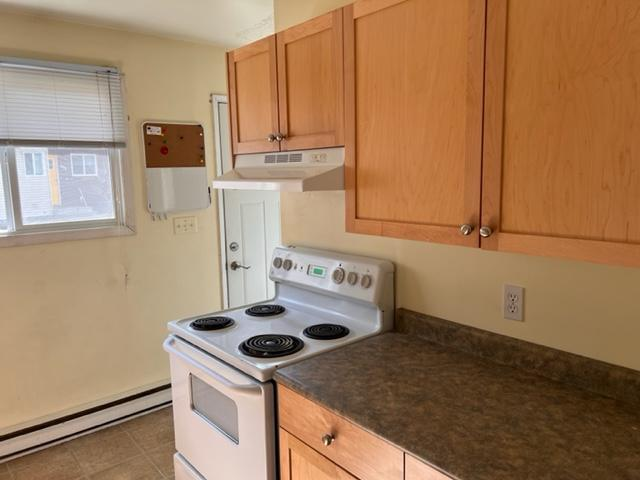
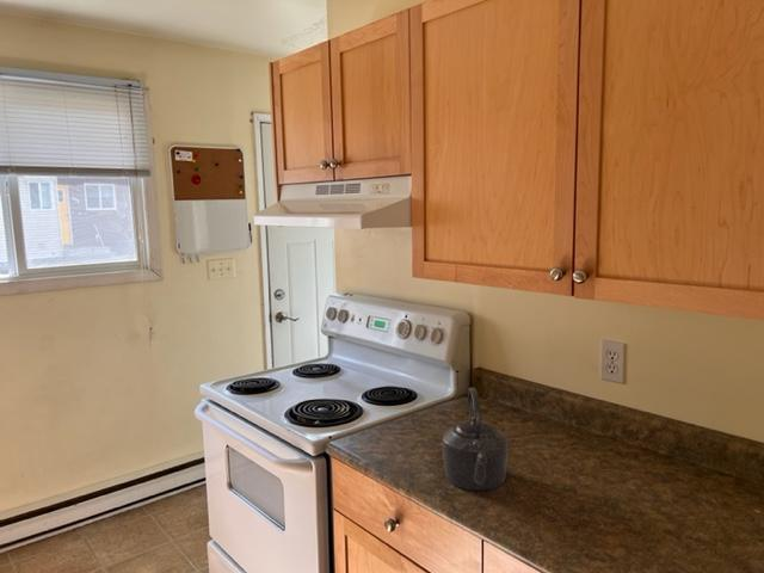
+ kettle (476, 440)
